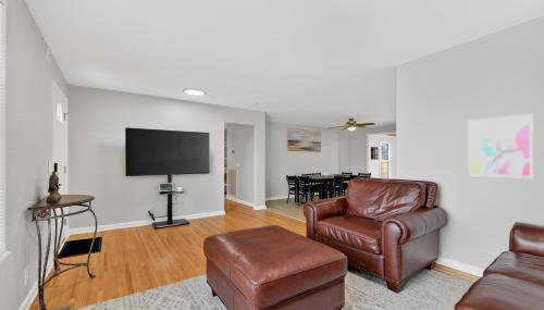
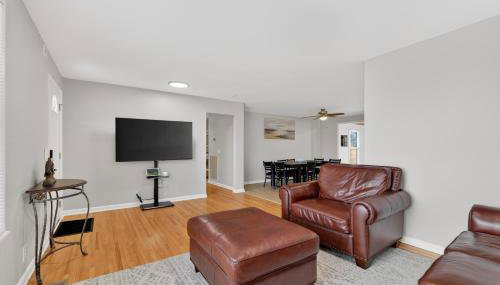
- wall art (498, 147)
